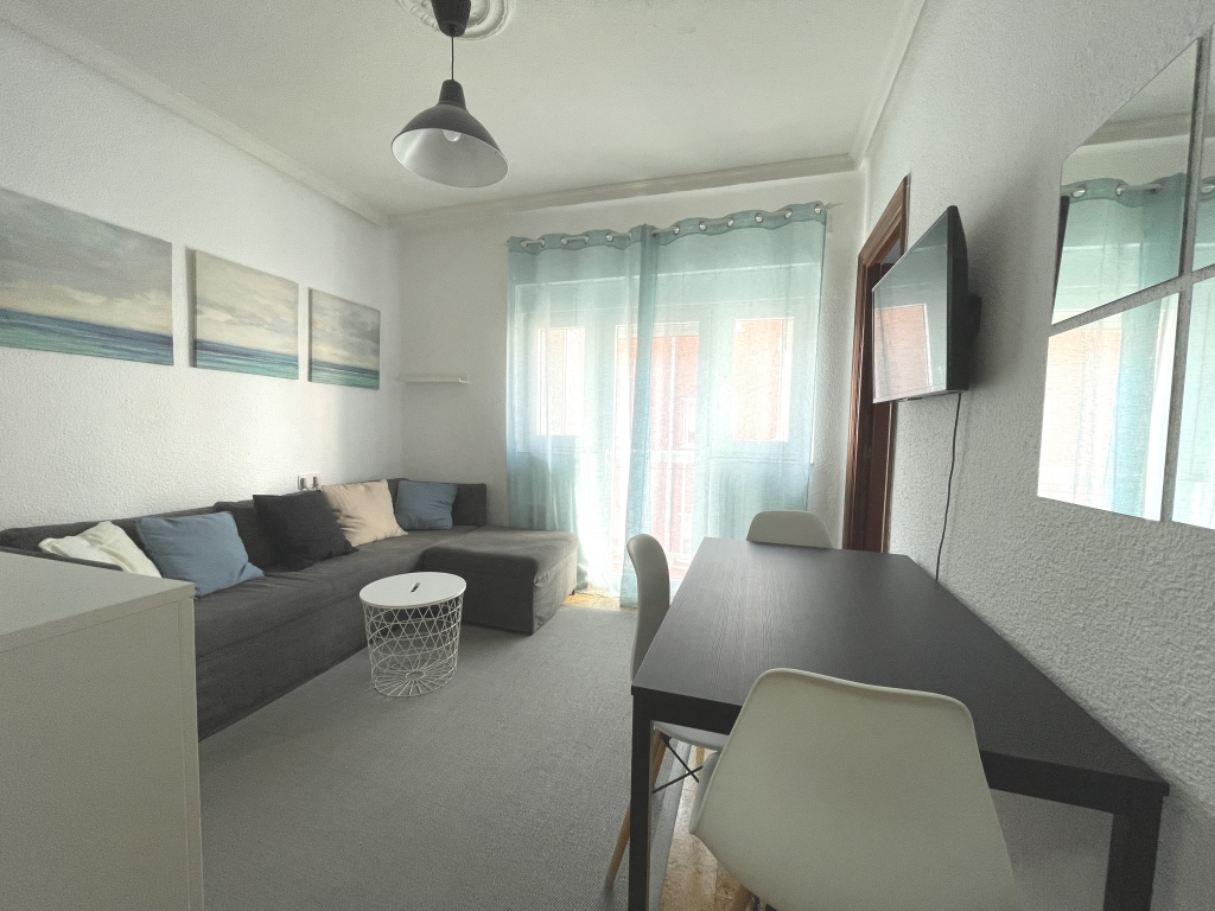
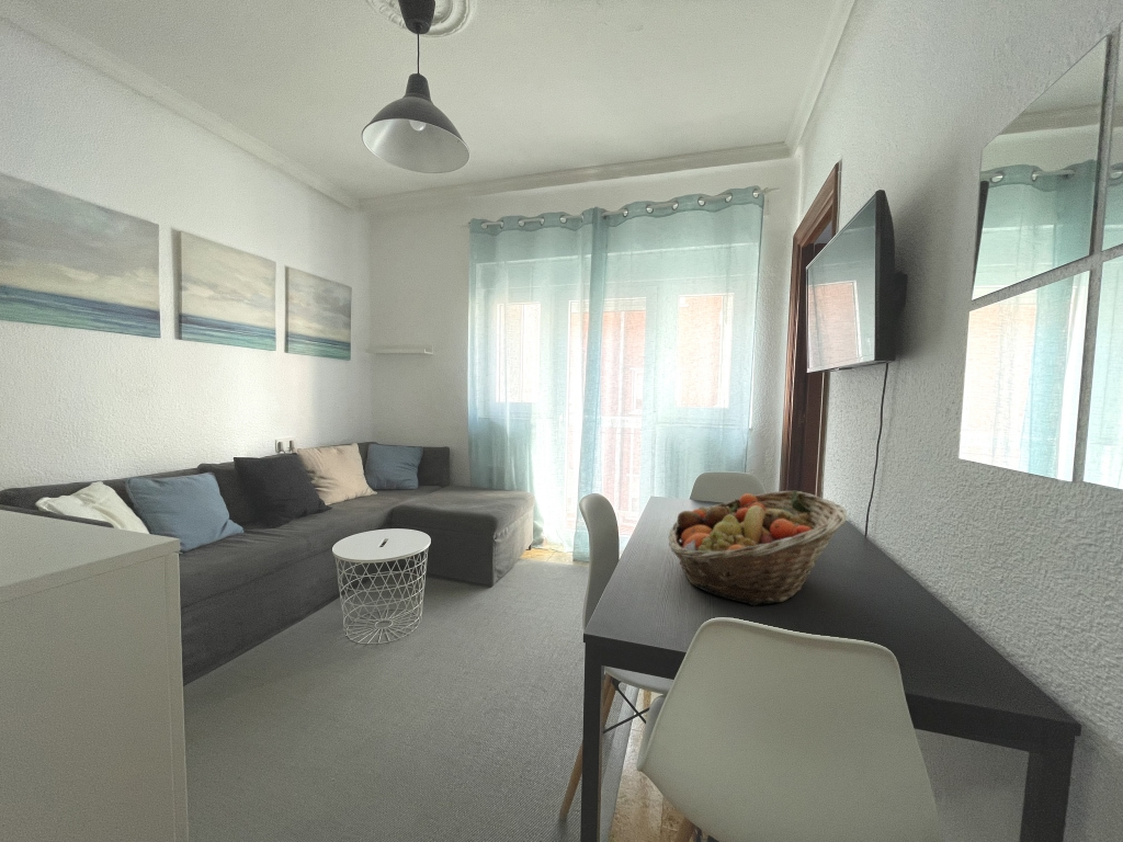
+ fruit basket (748, 535)
